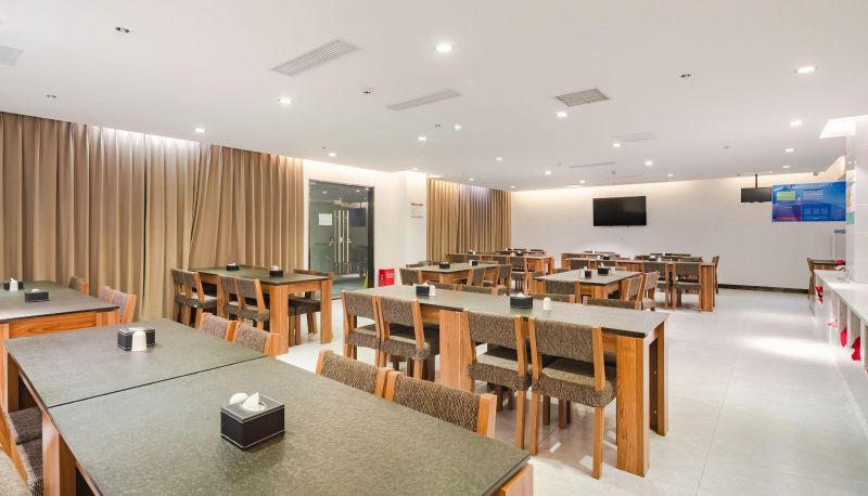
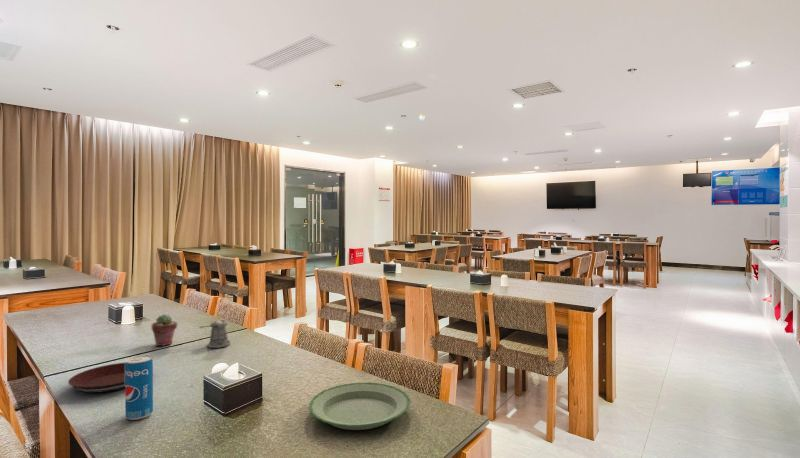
+ plate (112, 378)
+ potted succulent (164, 329)
+ plate (360, 407)
+ pepper shaker (216, 332)
+ beverage can (139, 387)
